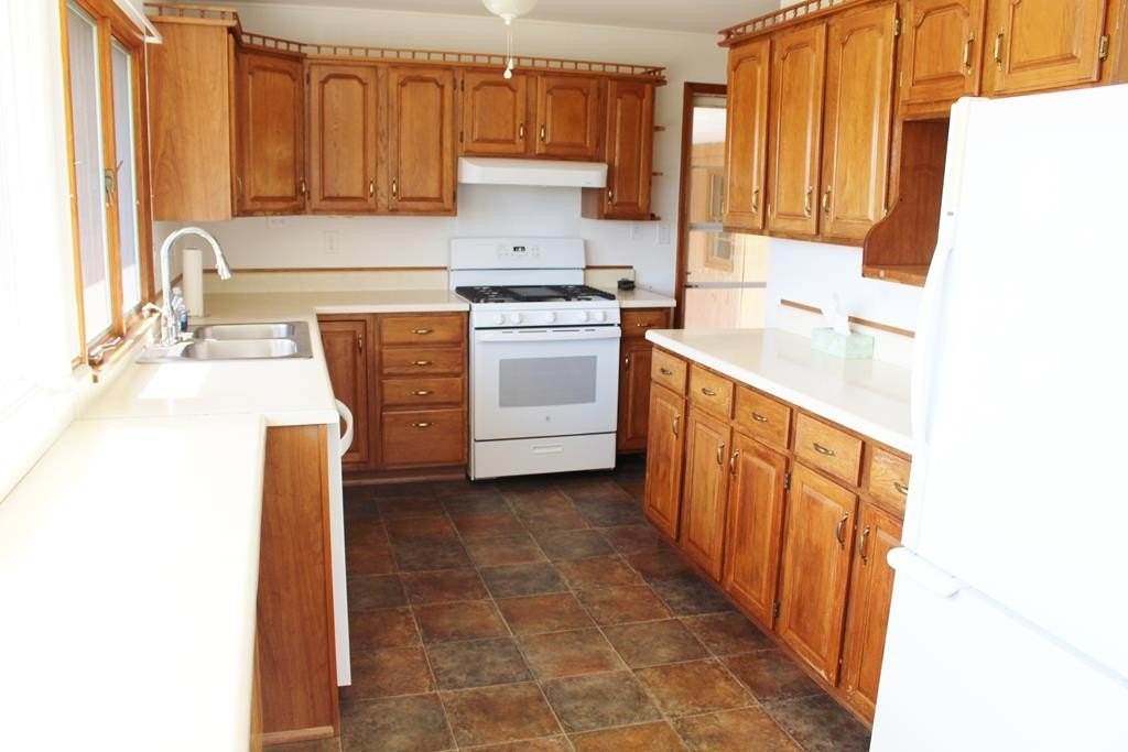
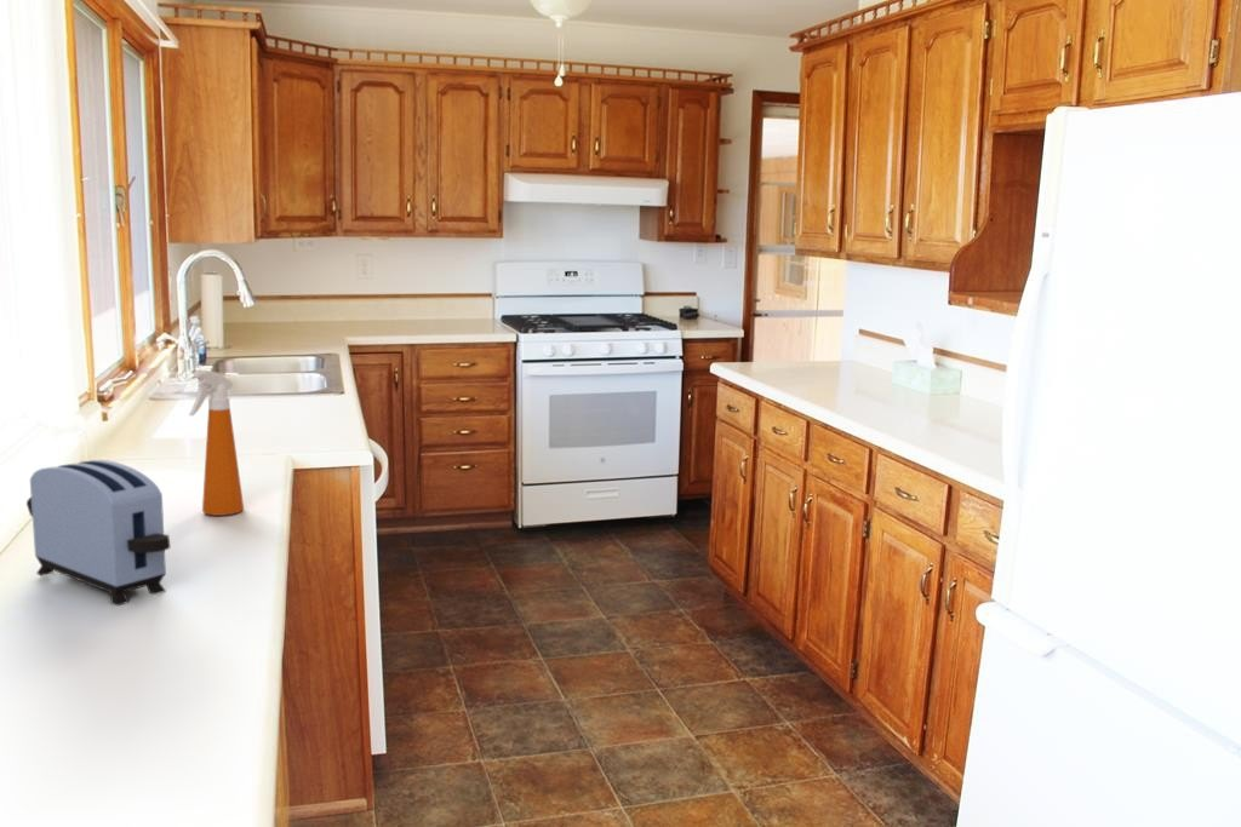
+ spray bottle (213, 441)
+ toaster (96, 524)
